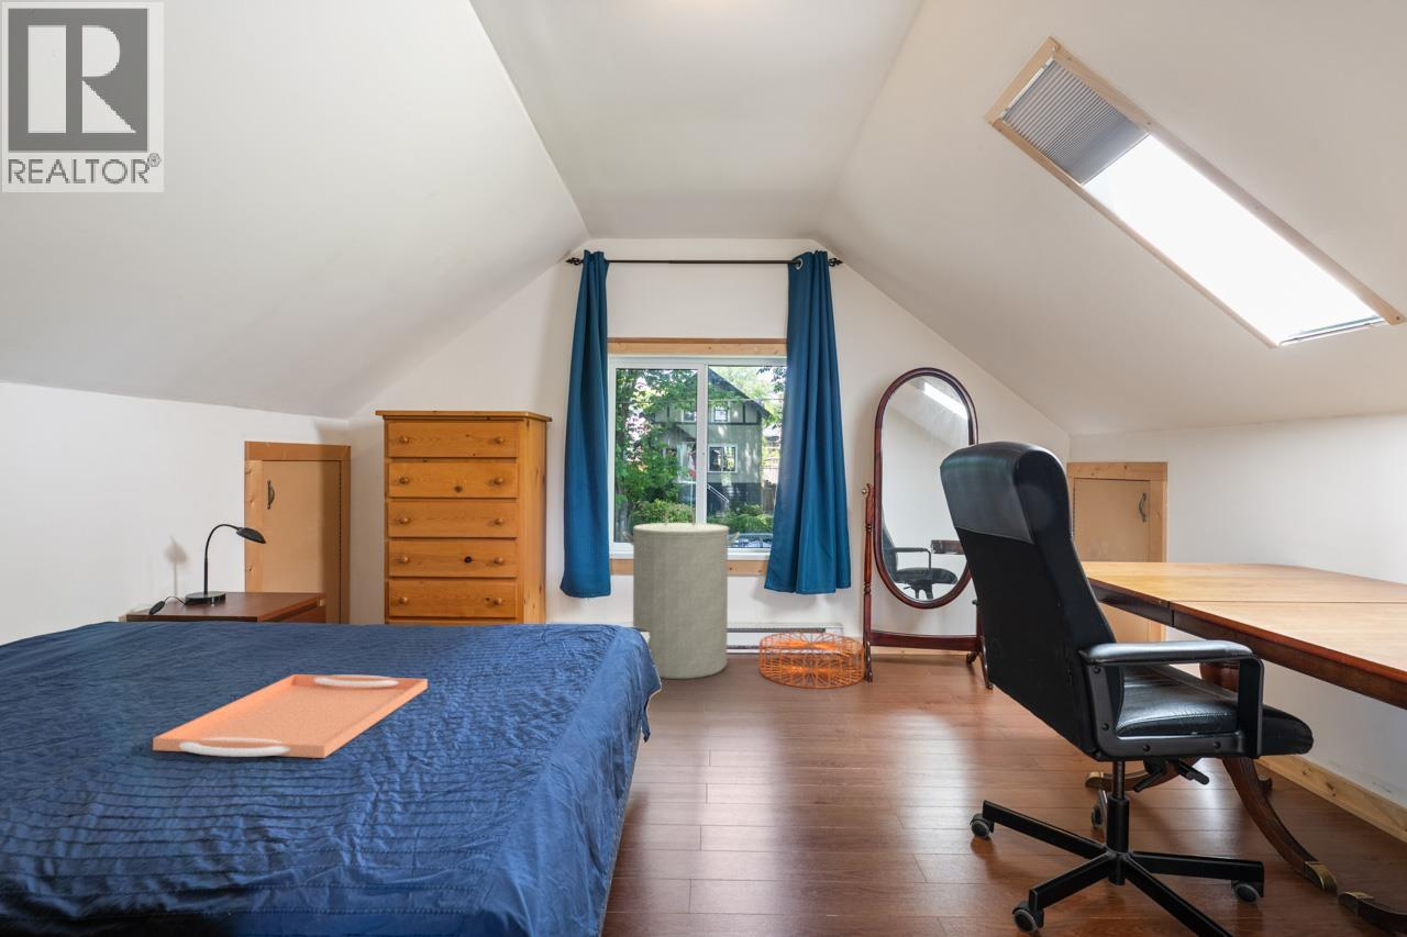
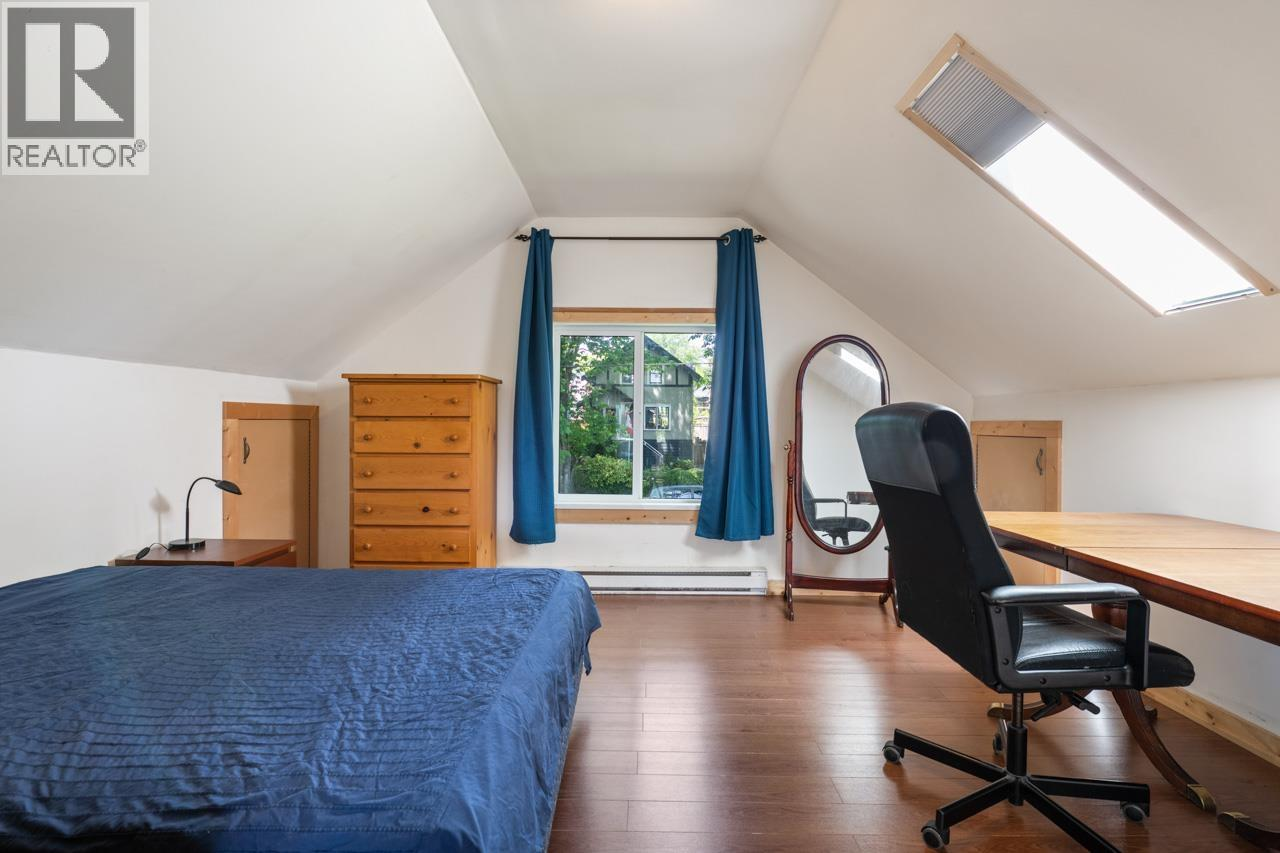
- serving tray (307, 710)
- basket (811, 657)
- laundry hamper (680, 584)
